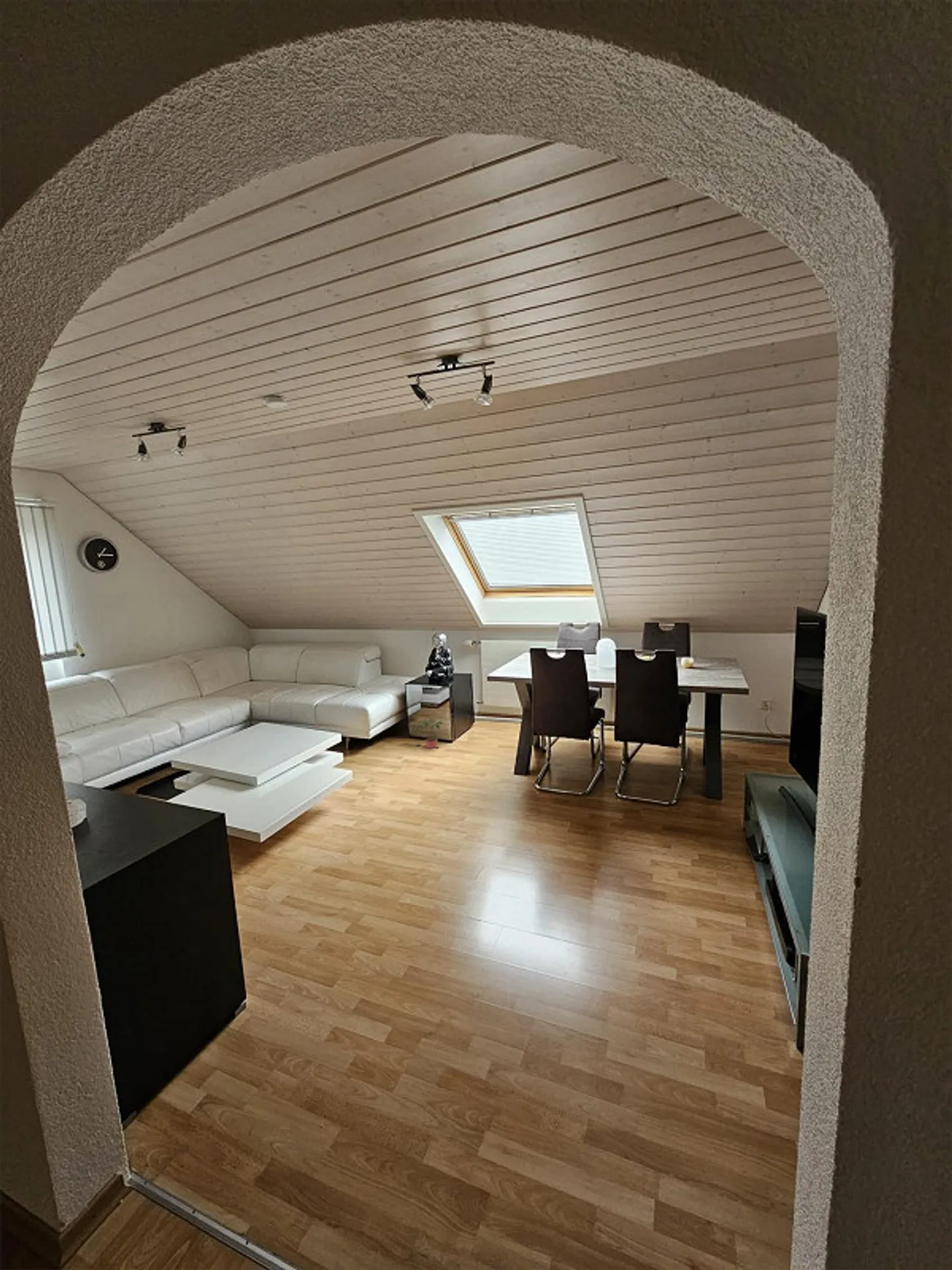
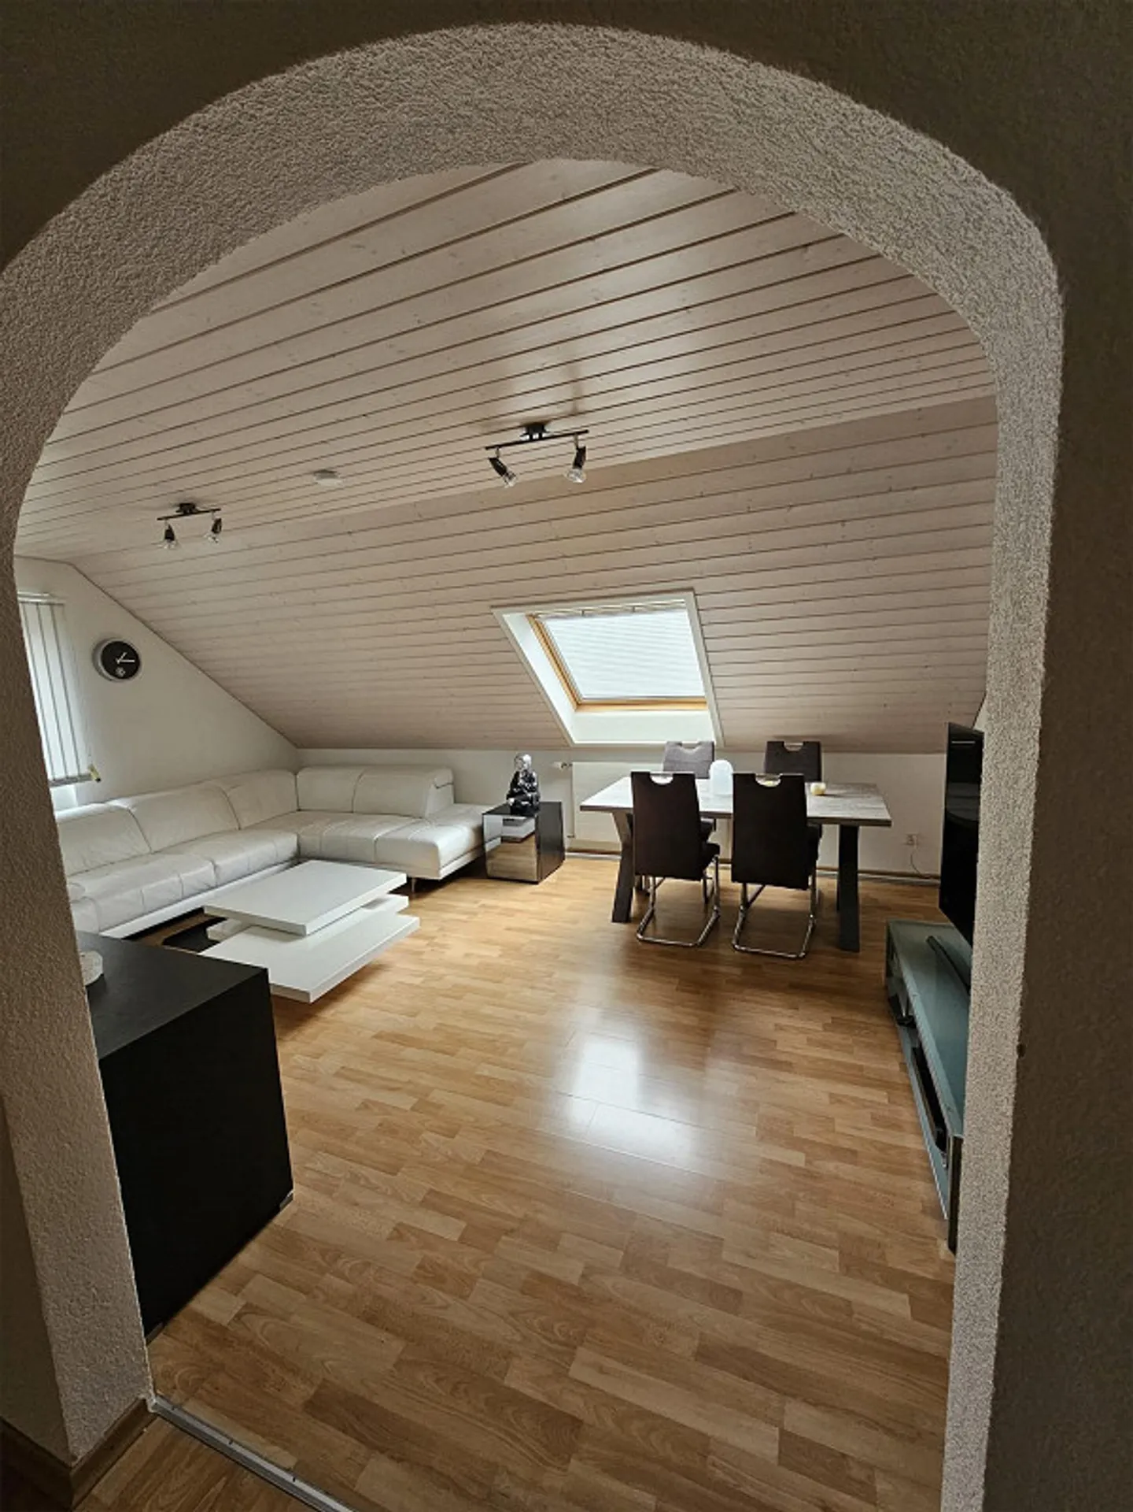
- potted plant (425, 728)
